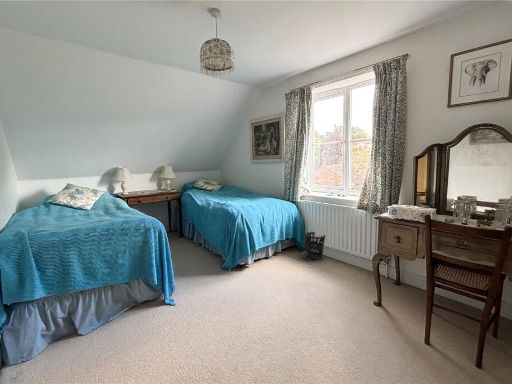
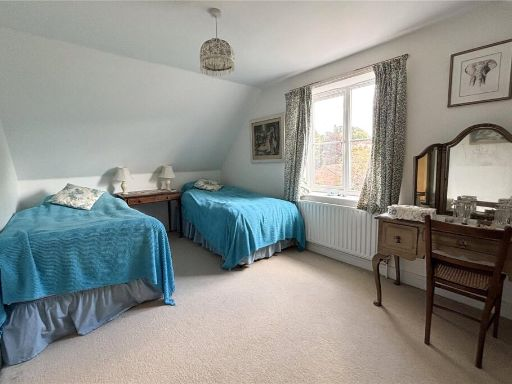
- wastebasket (315, 246)
